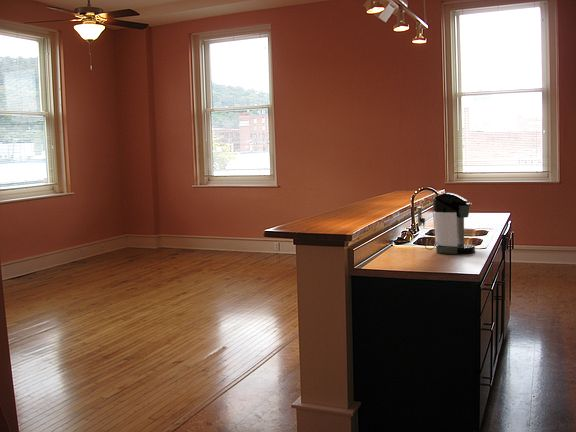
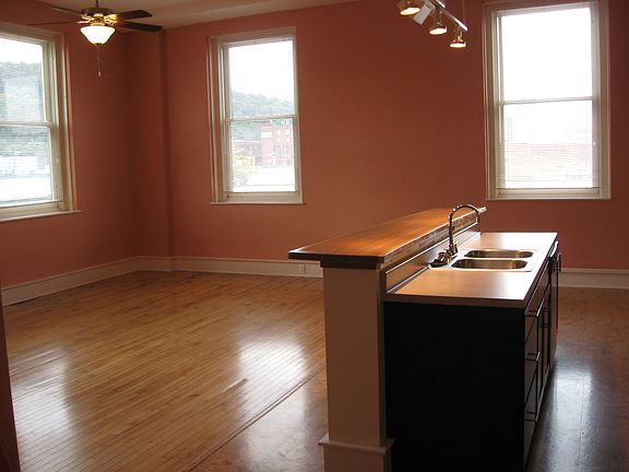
- coffee maker (448, 223)
